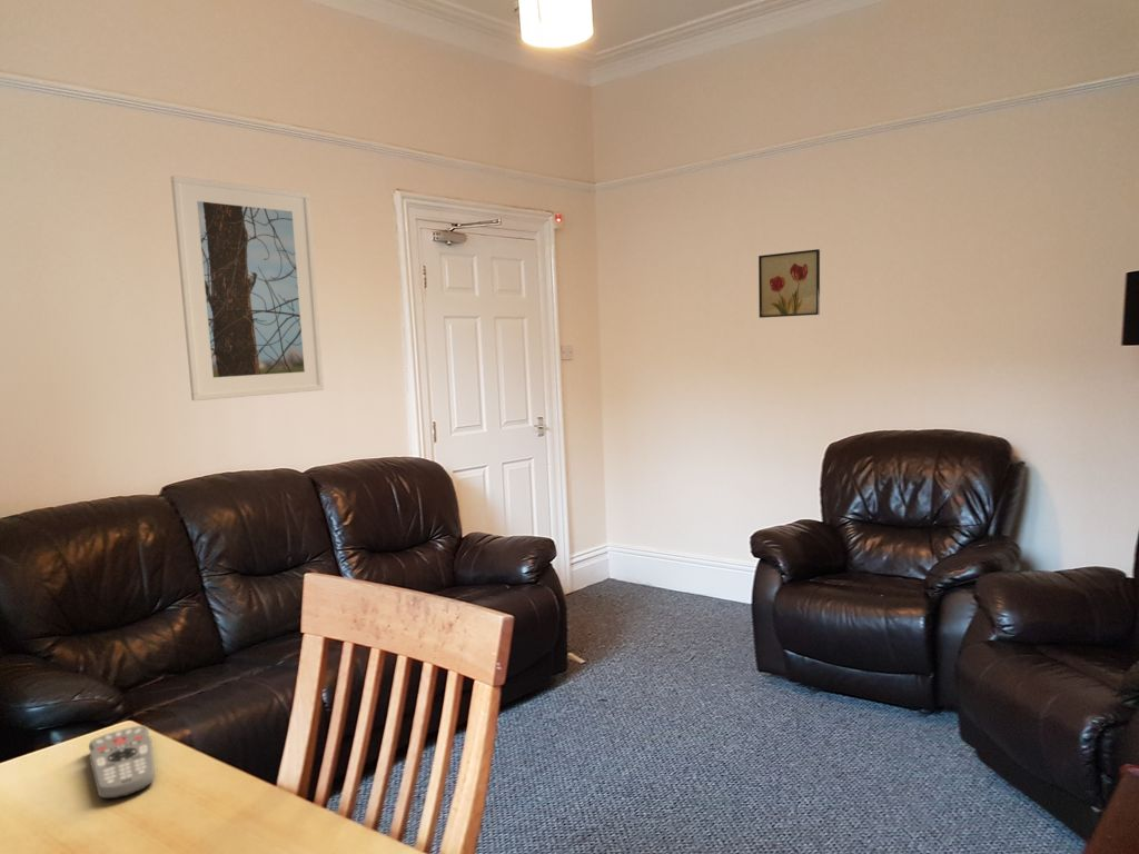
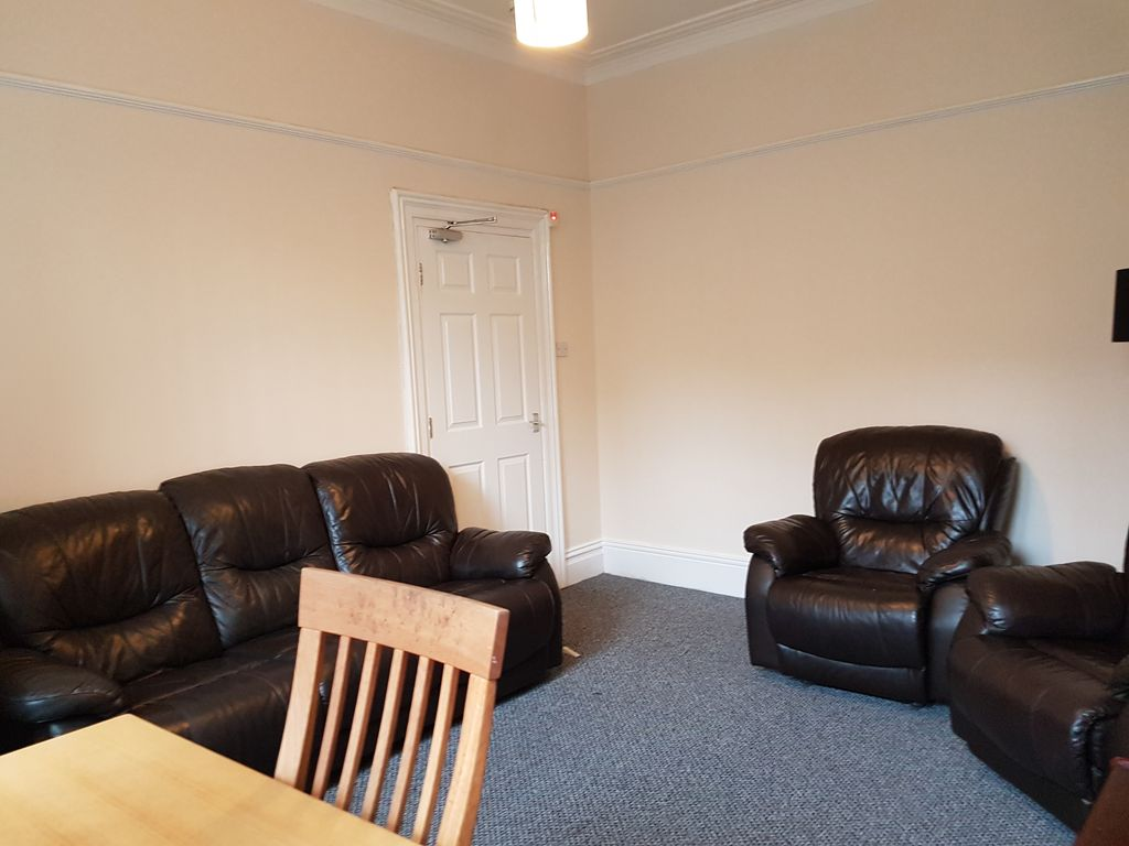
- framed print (252, 291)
- remote control (122, 762)
- wall art (789, 285)
